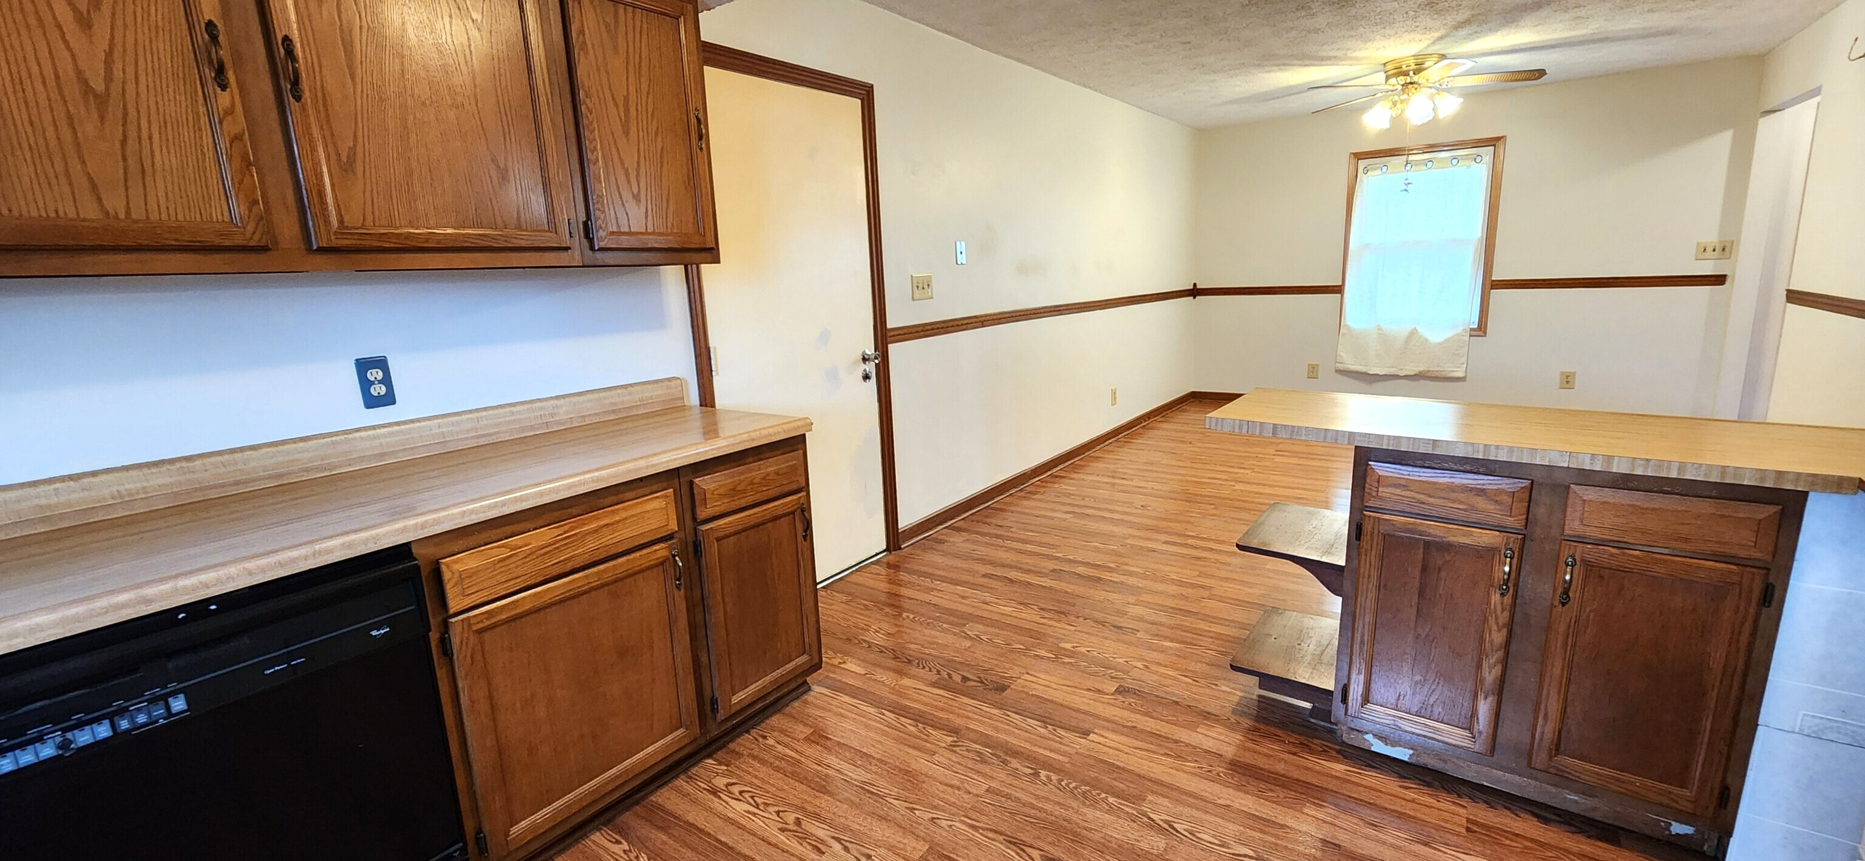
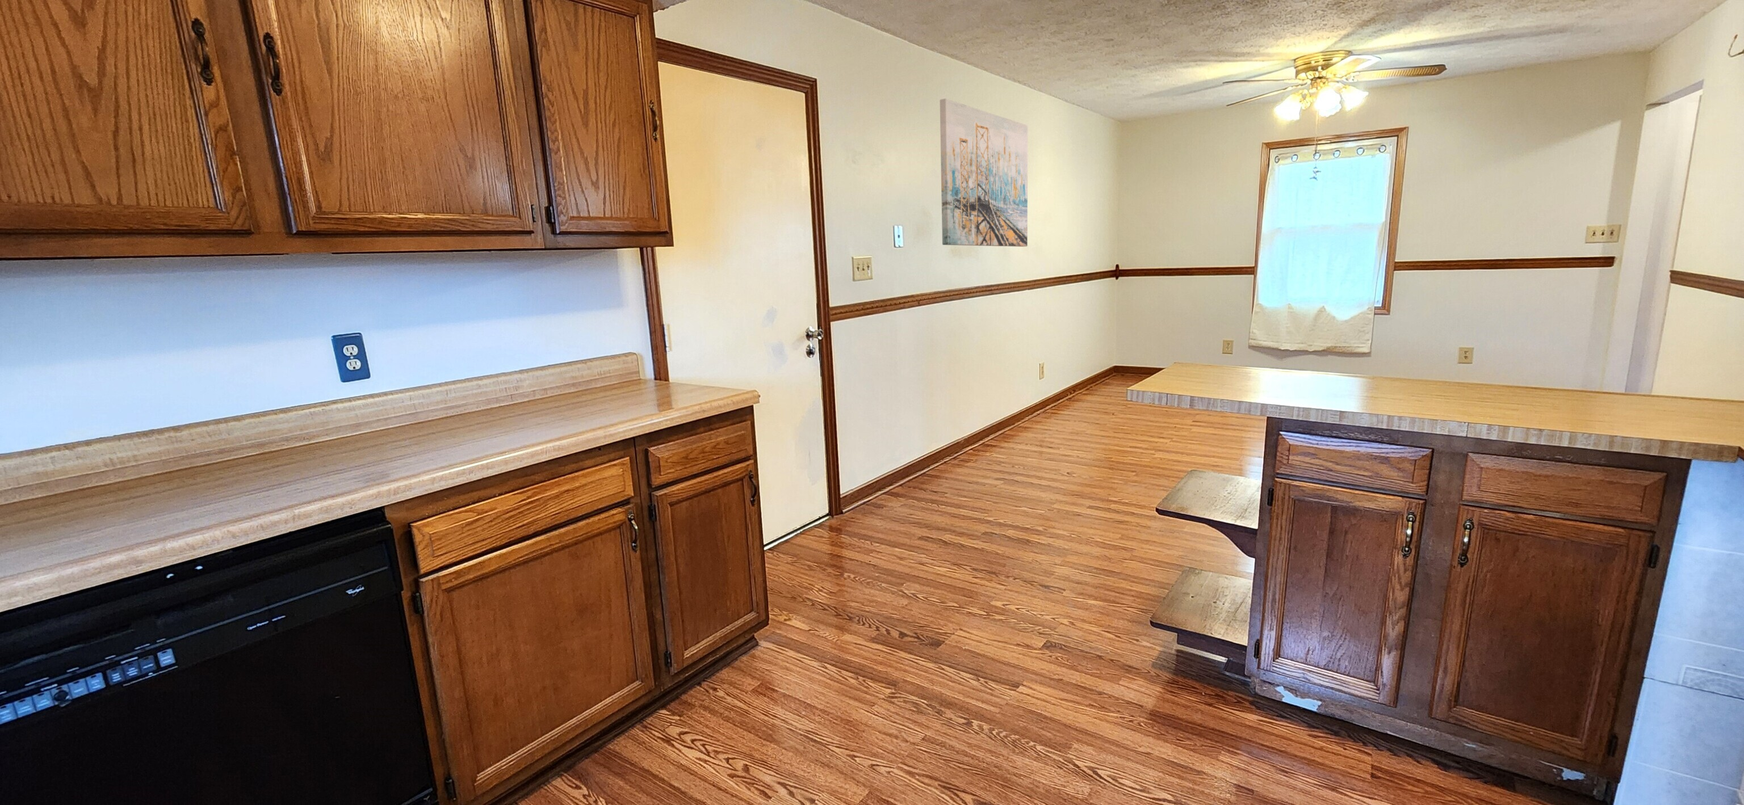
+ wall art (988, 180)
